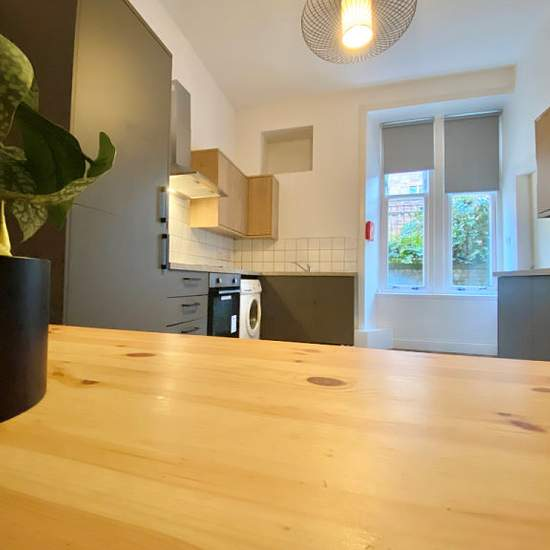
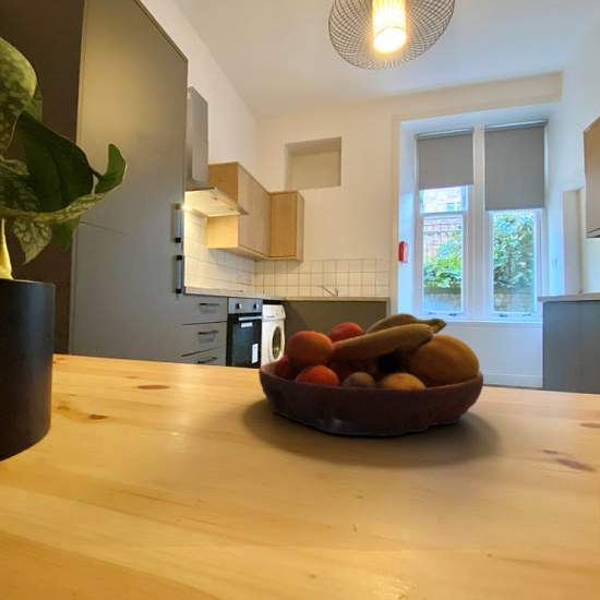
+ fruit bowl (365, 358)
